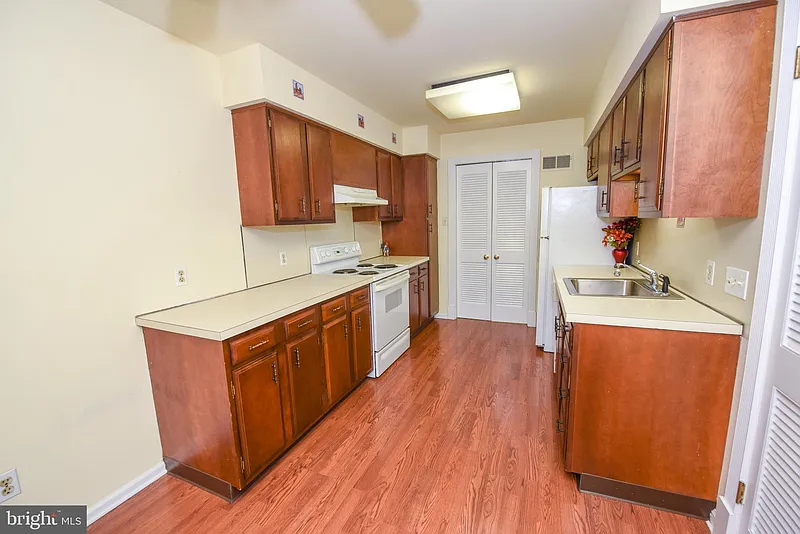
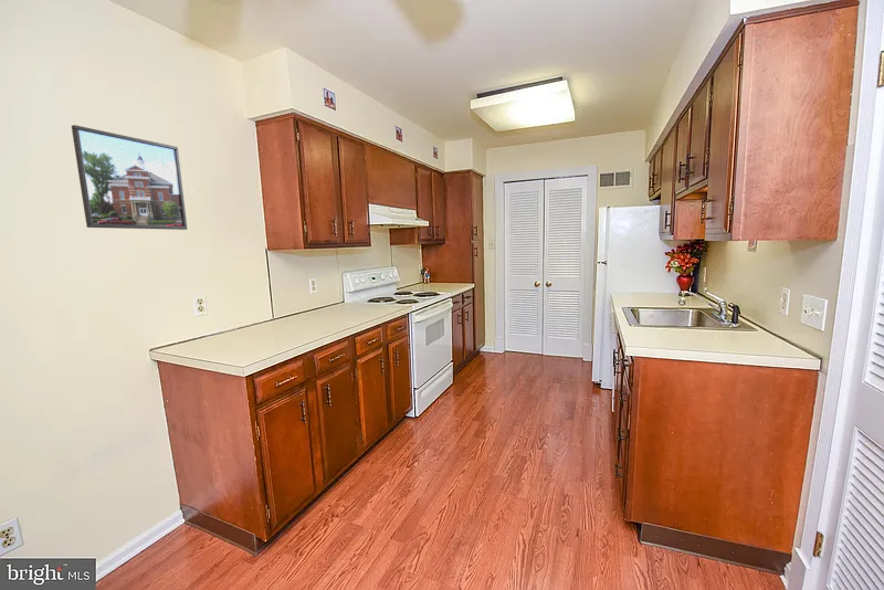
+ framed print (136, 183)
